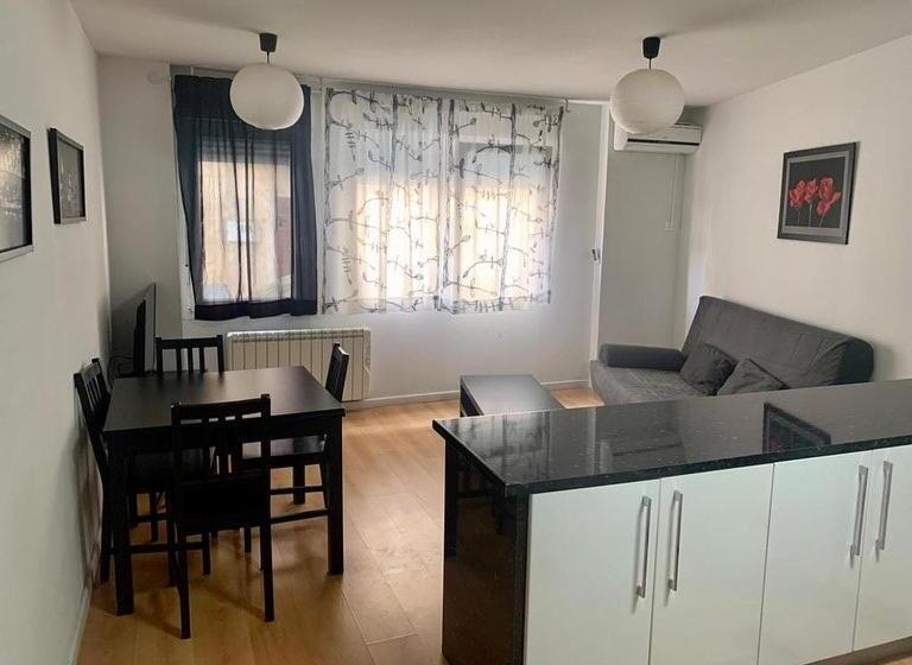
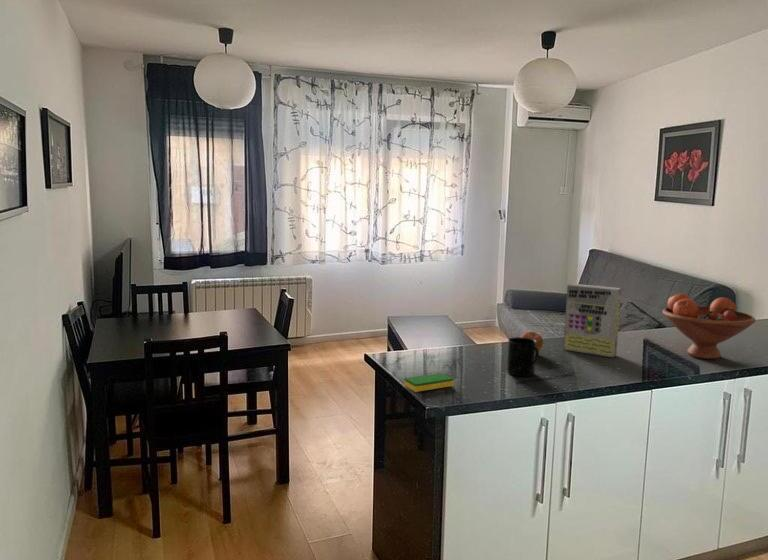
+ mug (524, 357)
+ apple (533, 339)
+ cereal box (591, 319)
+ fruit bowl (706, 326)
+ dish sponge (428, 382)
